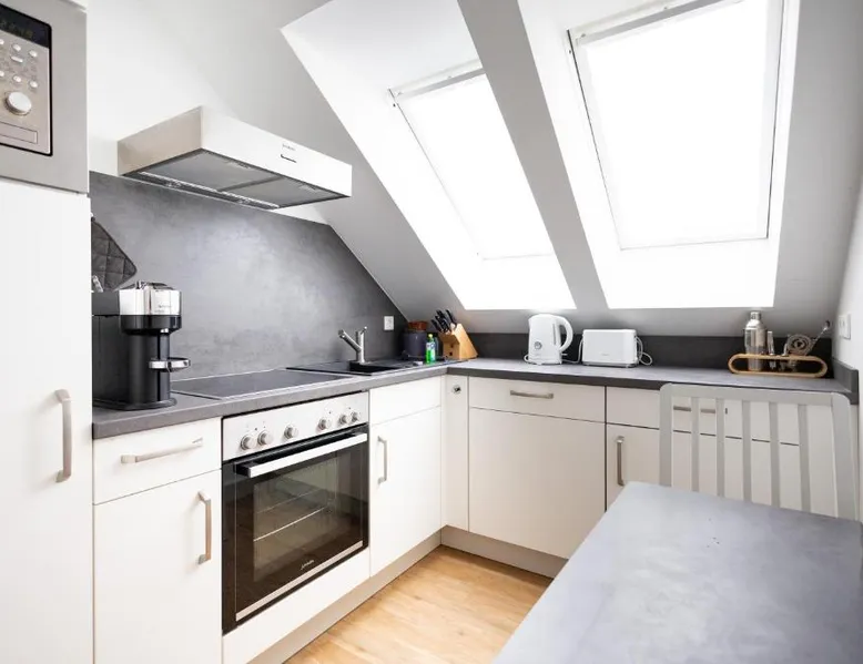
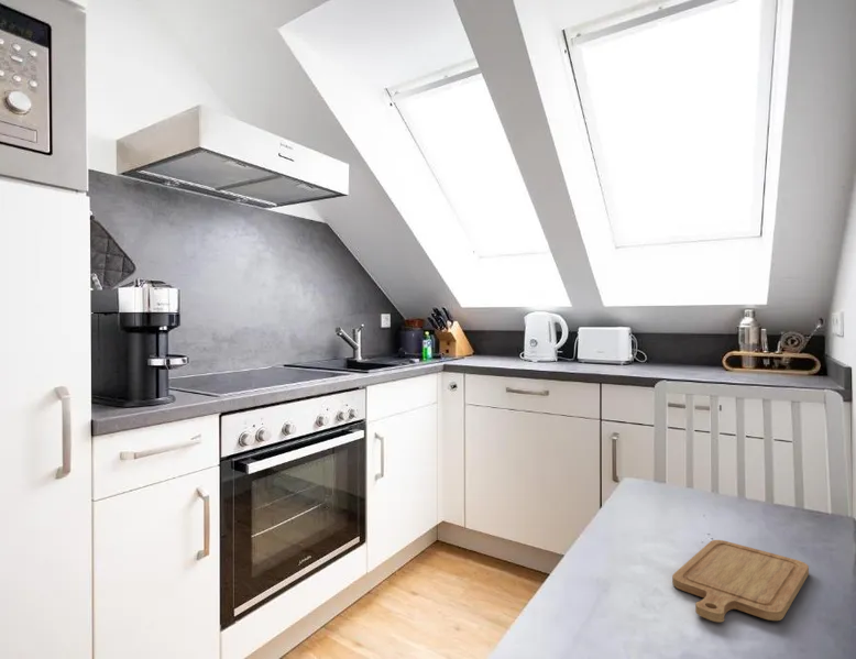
+ chopping board (736, 580)
